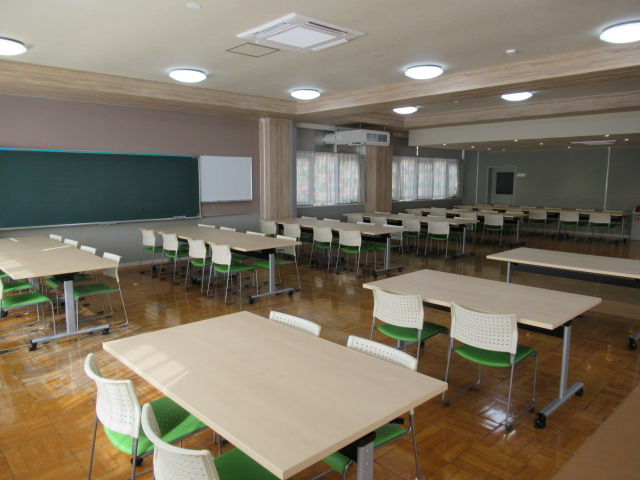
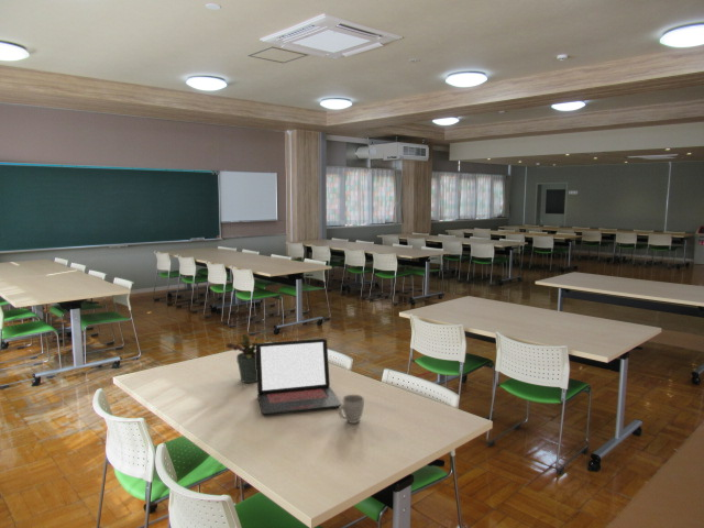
+ mug (350, 410)
+ potted plant (245, 356)
+ laptop (297, 374)
